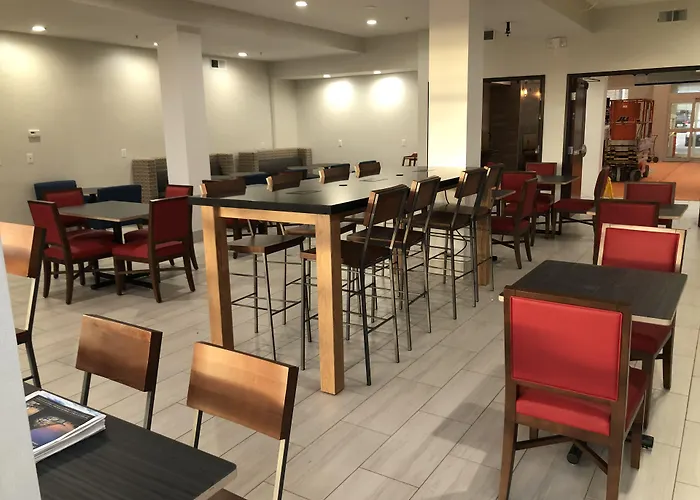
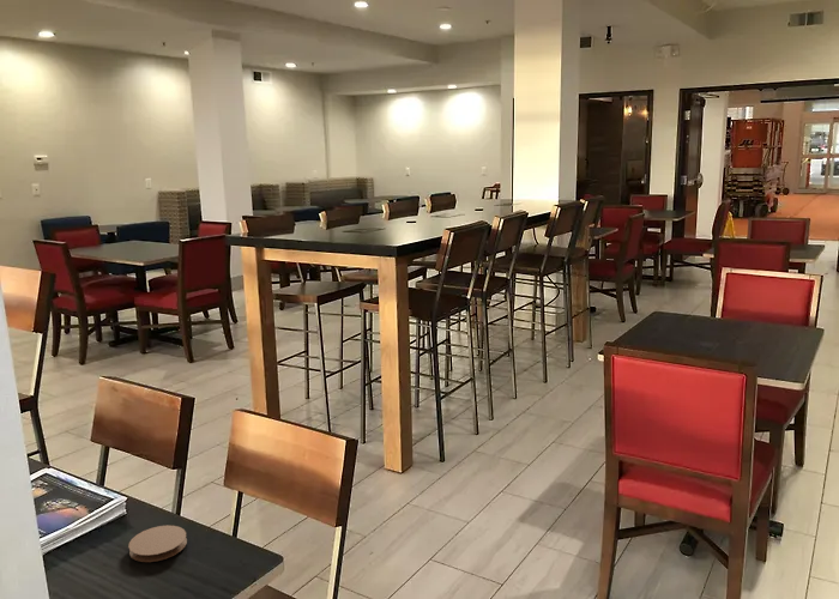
+ coaster (158, 543)
